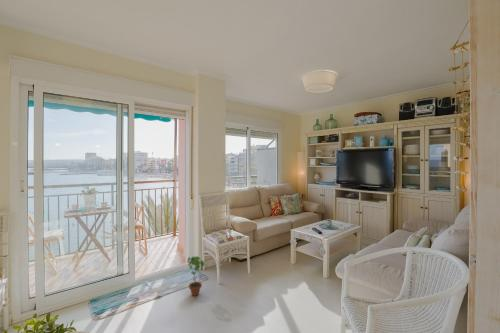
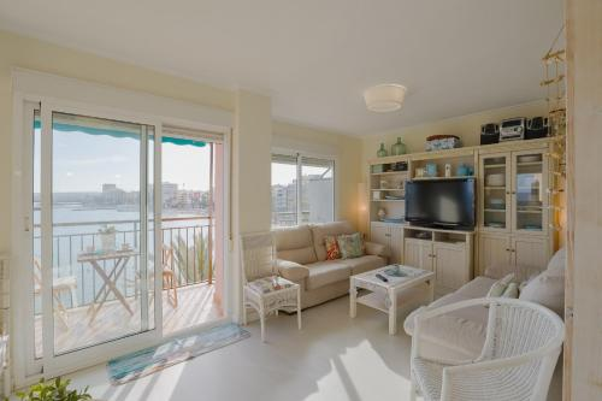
- potted plant (194, 274)
